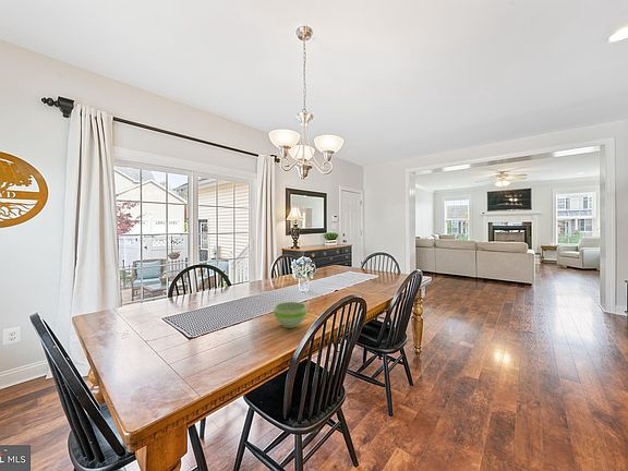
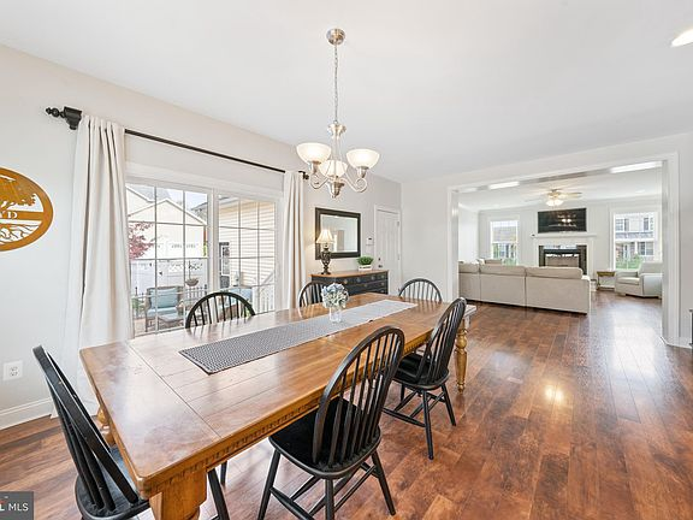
- bowl (290, 315)
